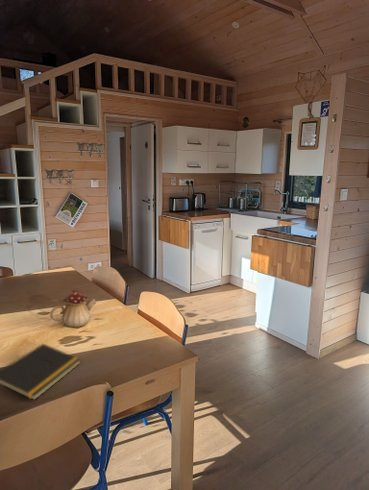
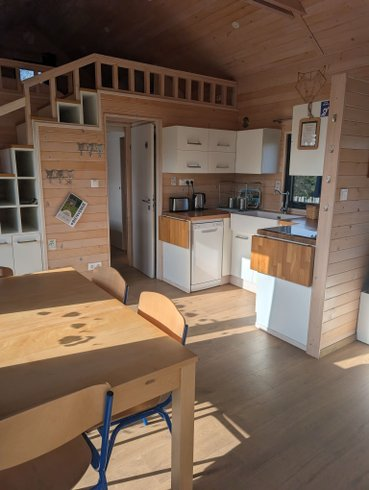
- teapot (73, 306)
- notepad (39, 368)
